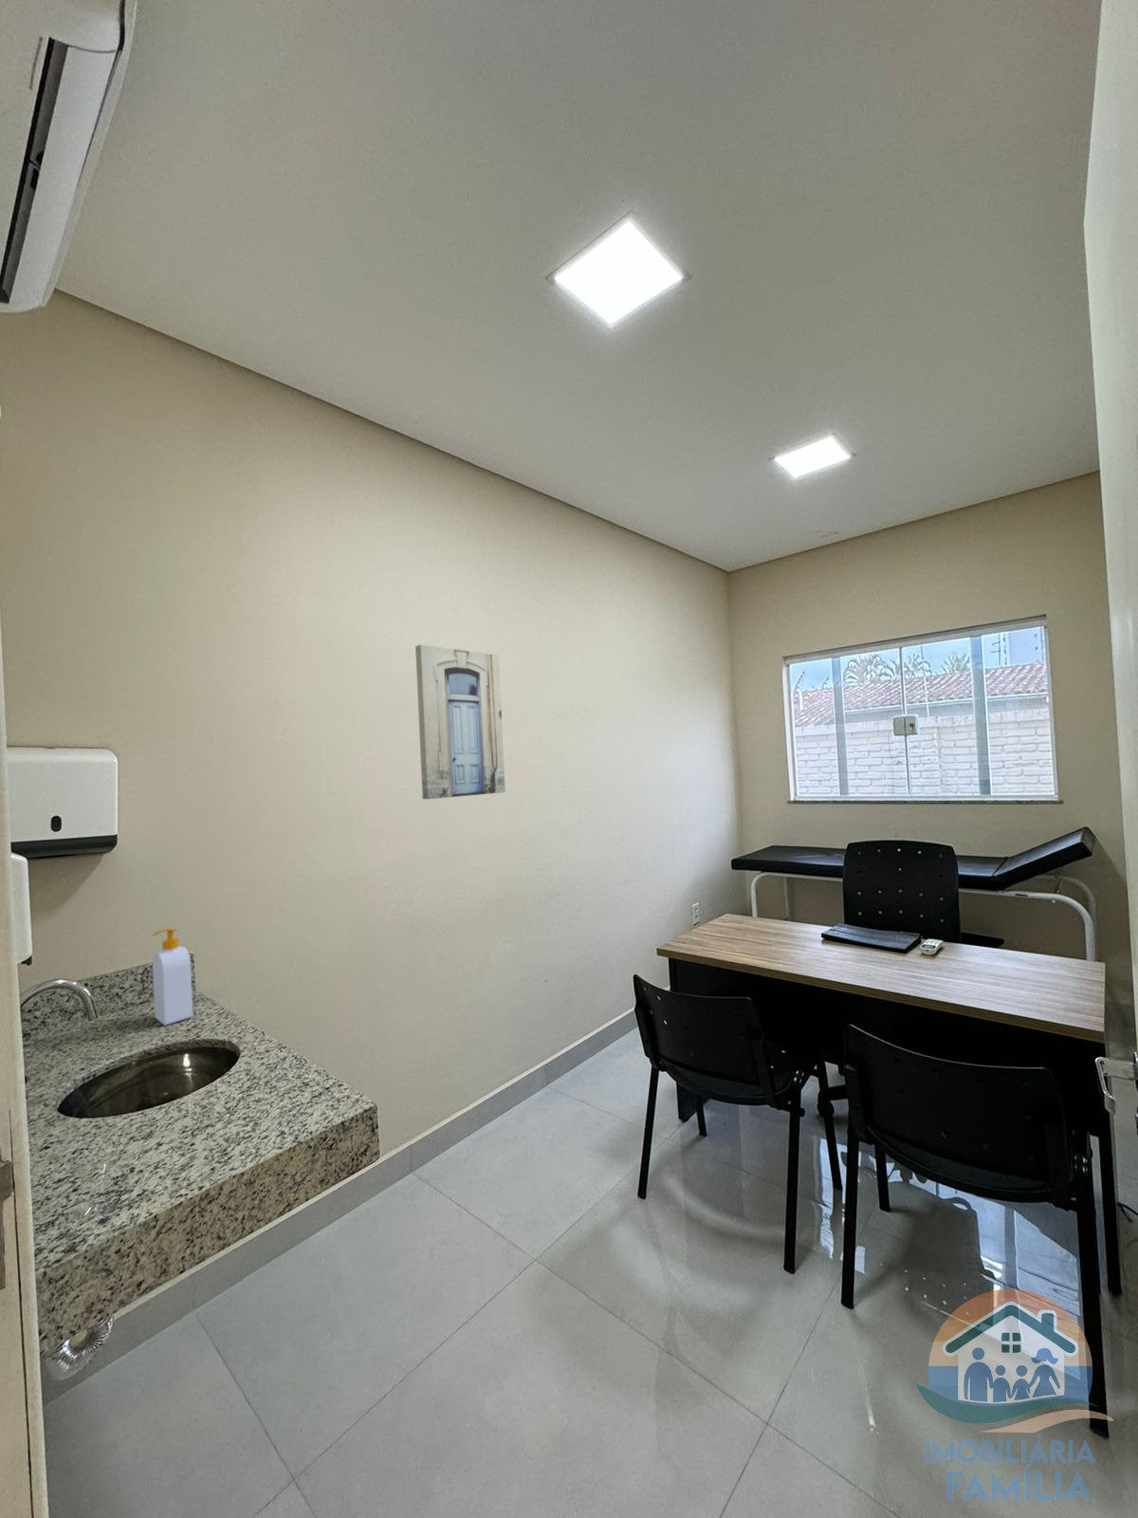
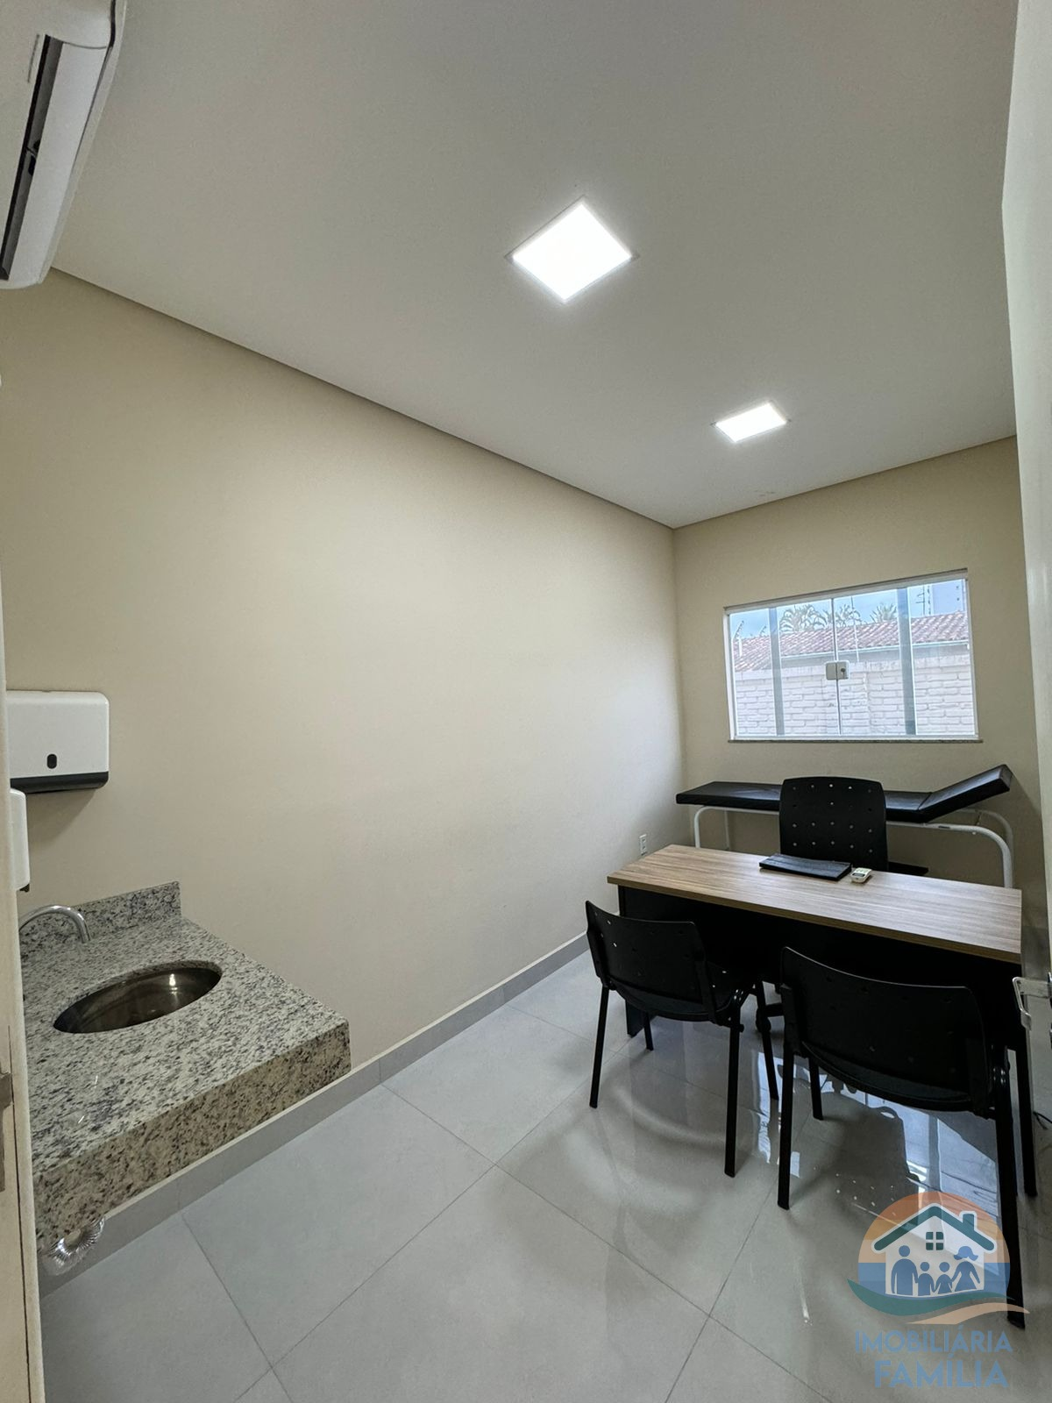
- soap bottle (170, 973)
- wall art (461, 723)
